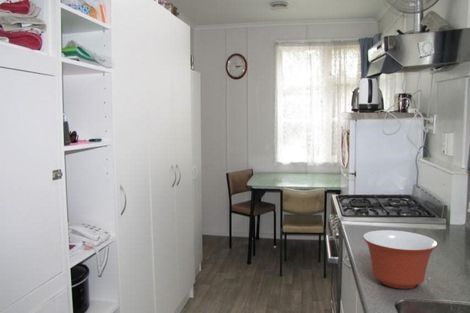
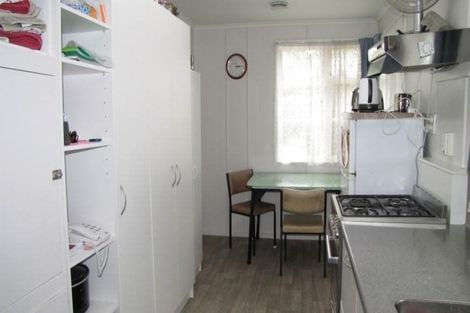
- mixing bowl (398, 260)
